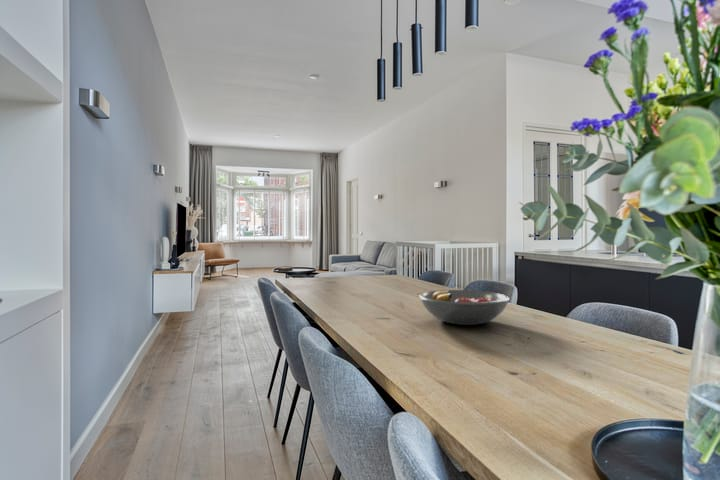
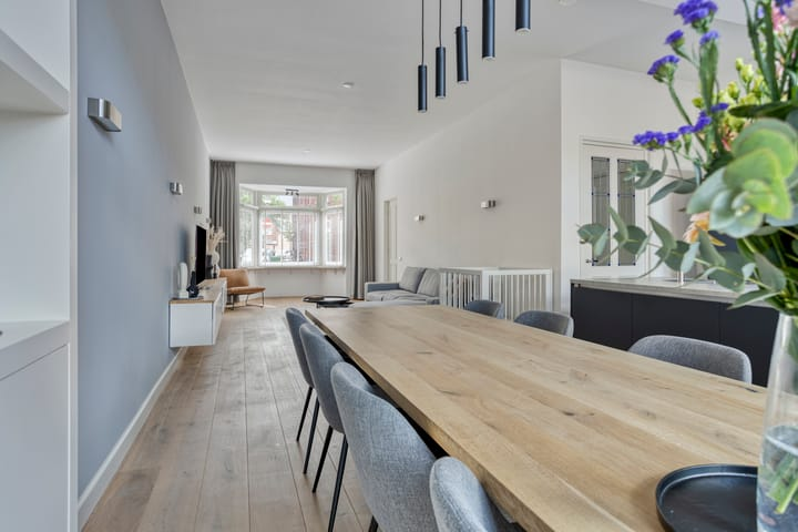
- fruit bowl (463, 305)
